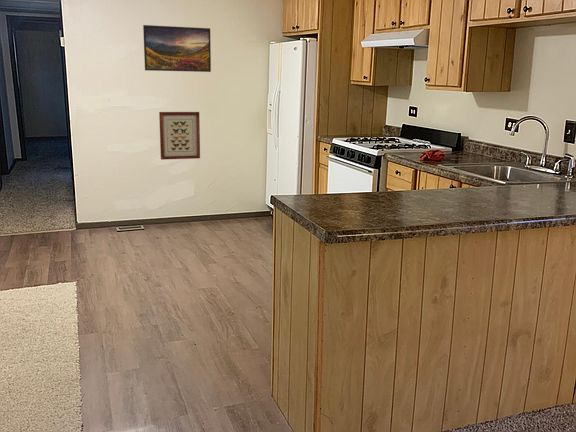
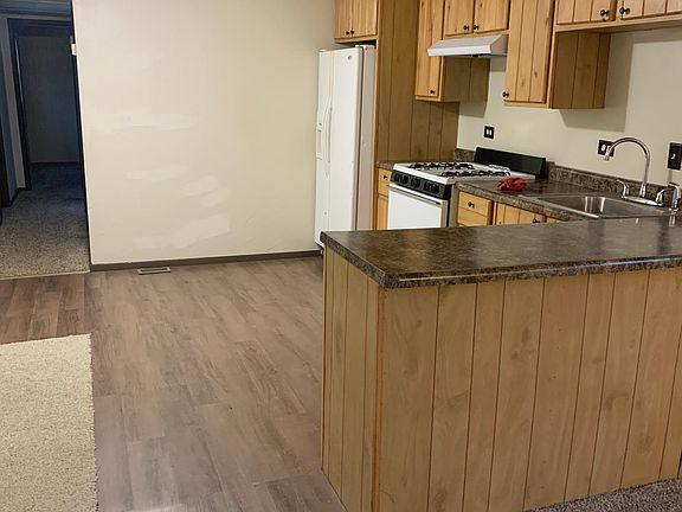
- wall art (180, 135)
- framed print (177, 49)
